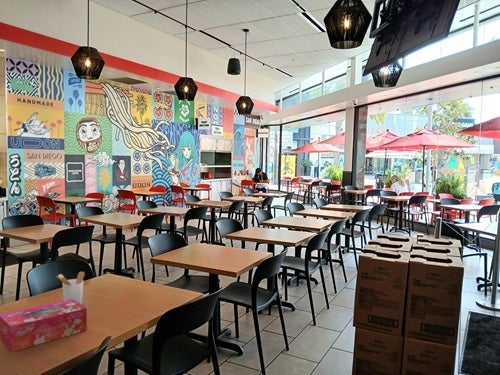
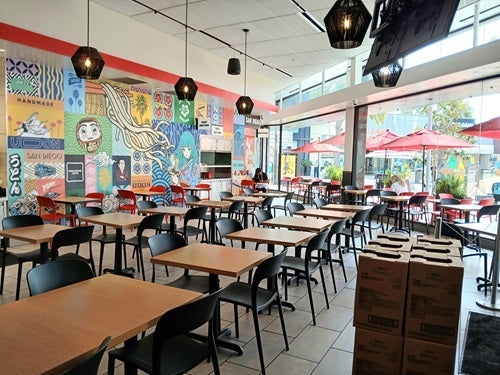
- tissue box (44, 323)
- utensil holder (69, 289)
